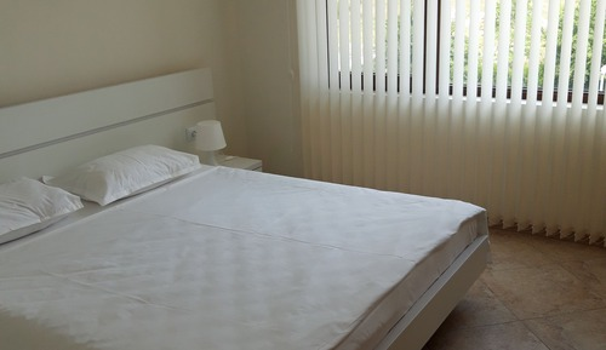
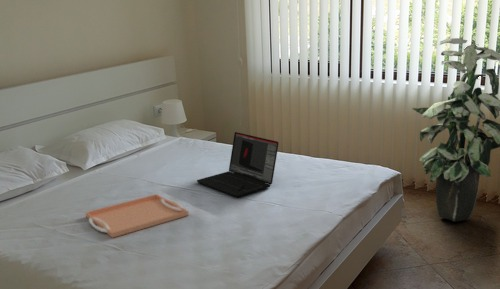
+ serving tray (136, 213)
+ laptop (236, 162)
+ indoor plant (459, 130)
